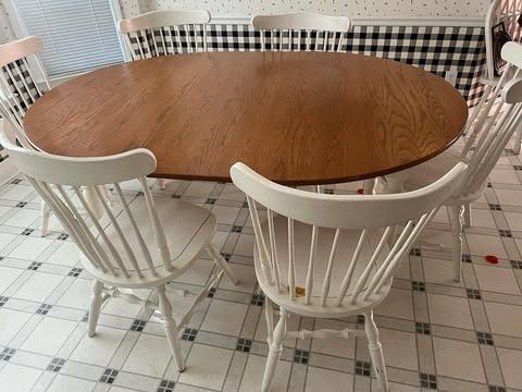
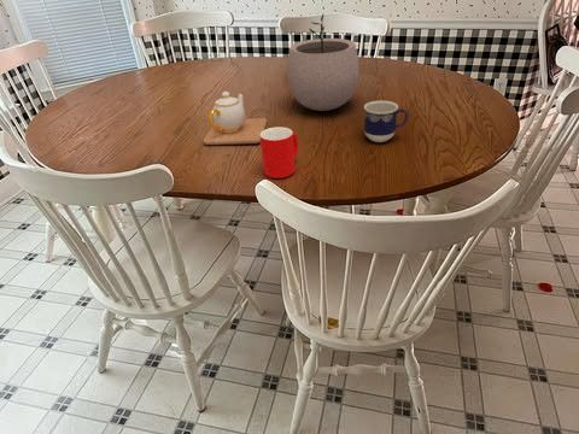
+ cup (282, 149)
+ plant pot (322, 63)
+ cup (385, 123)
+ teapot (234, 112)
